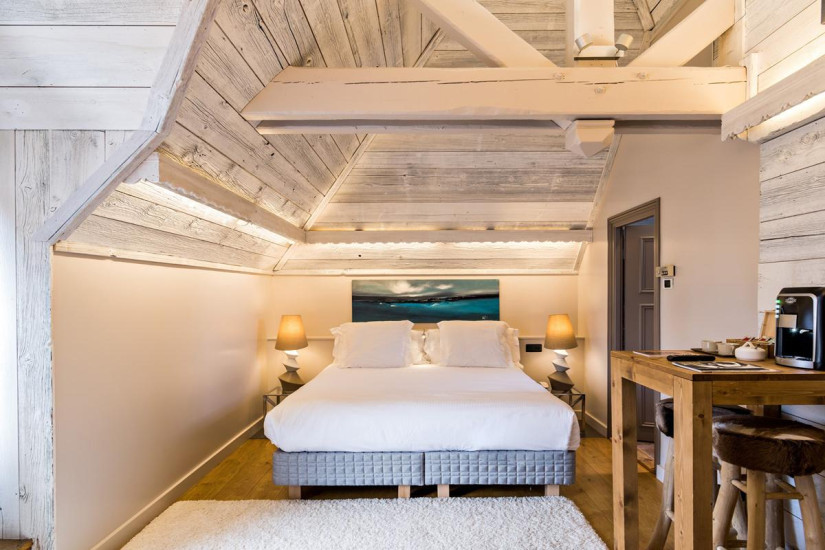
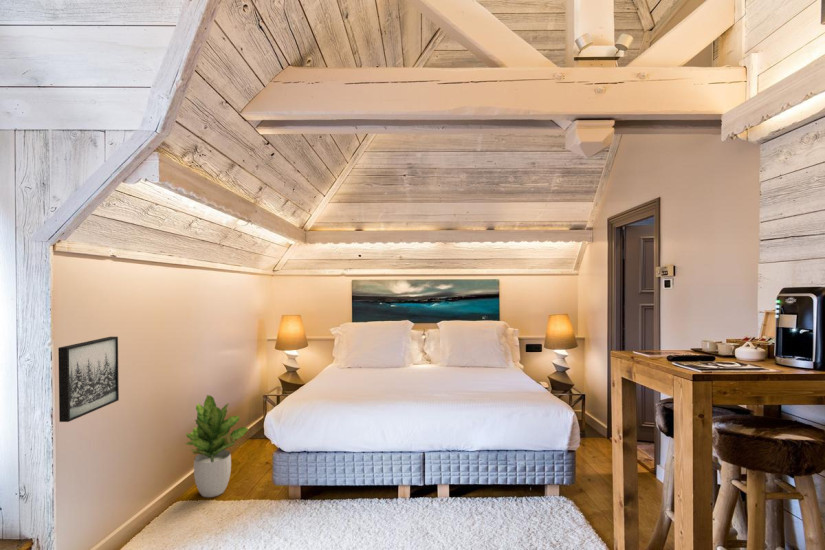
+ potted plant (213, 445)
+ wall art (90, 376)
